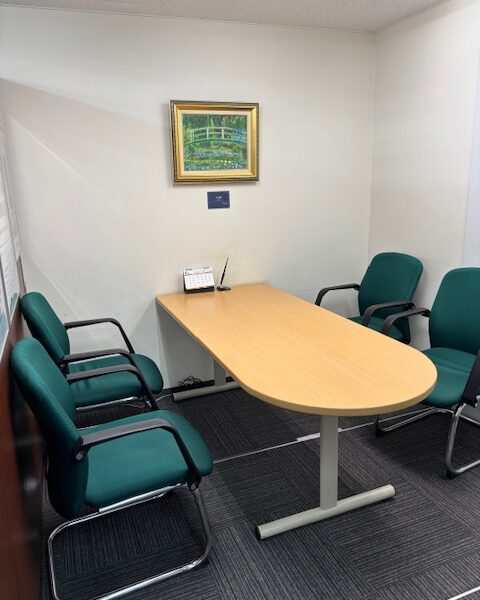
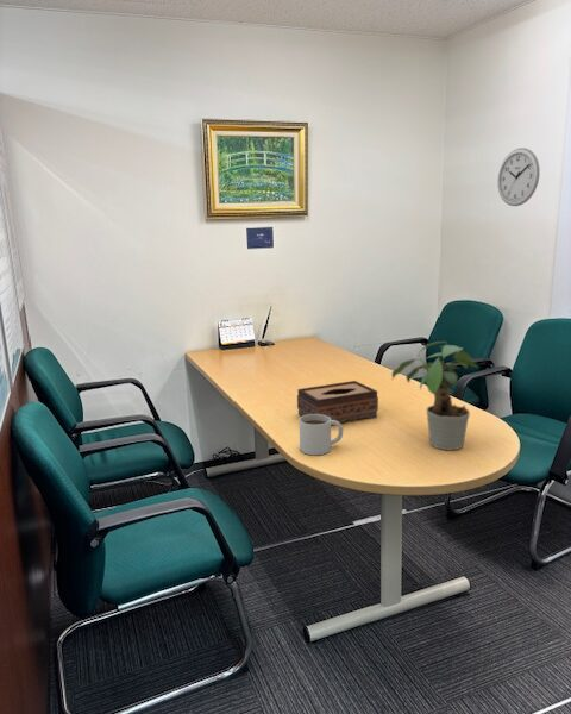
+ potted plant (439, 392)
+ mug (321, 433)
+ tissue box (337, 402)
+ wall clock (516, 177)
